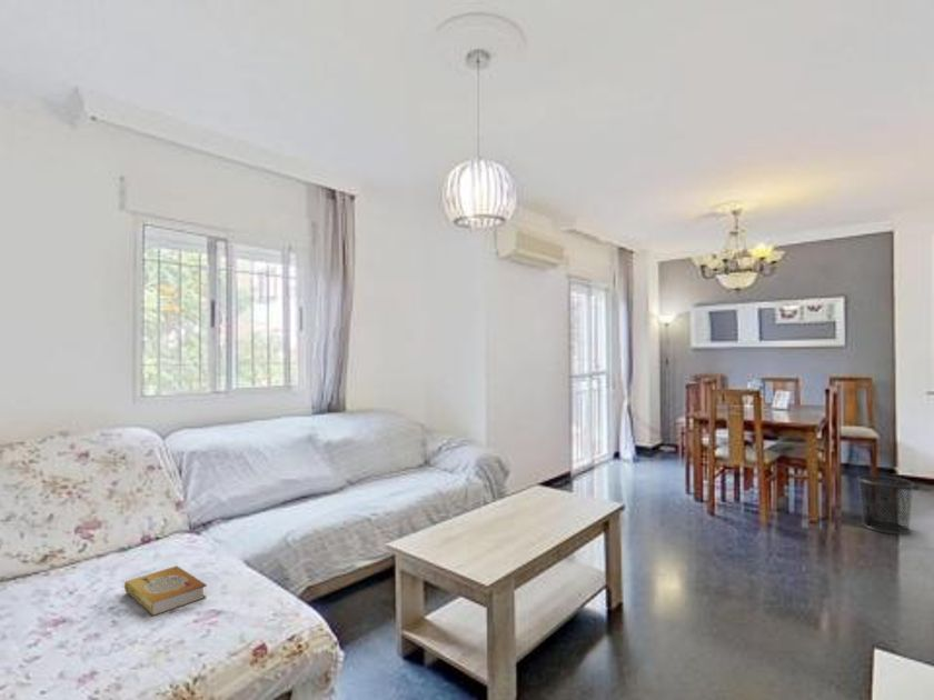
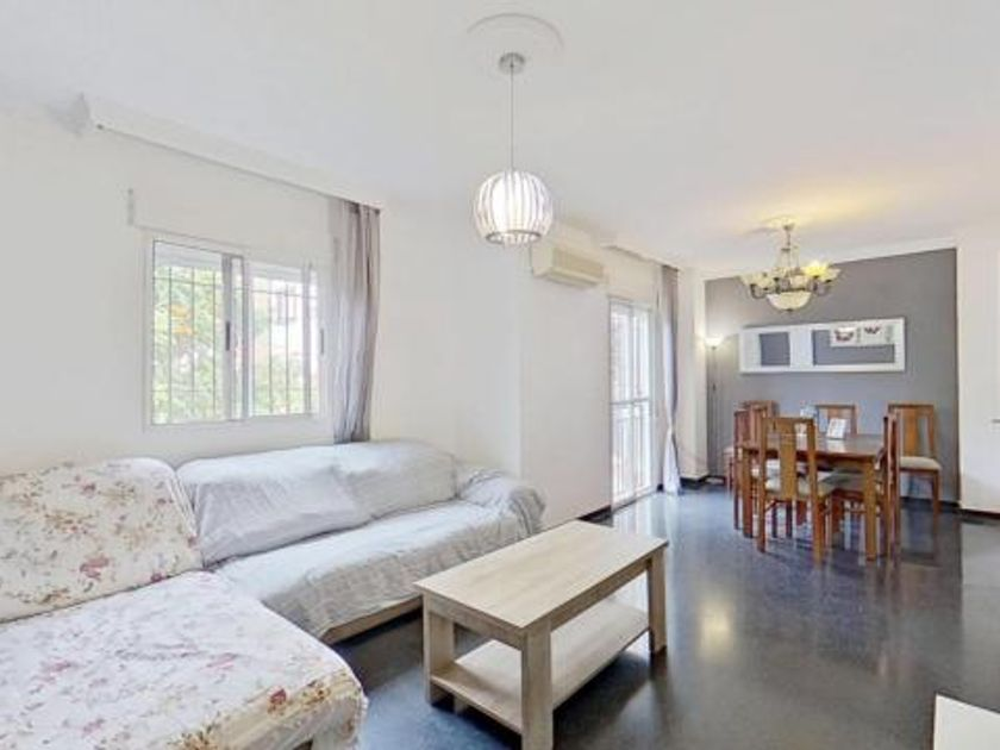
- book (165, 589)
- waste bin (884, 503)
